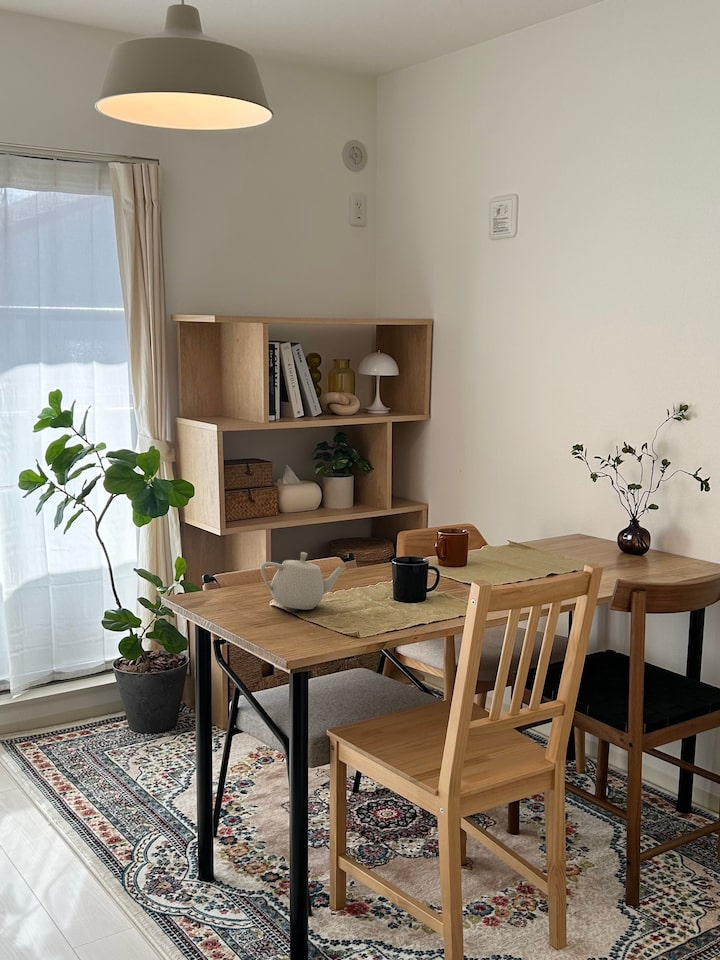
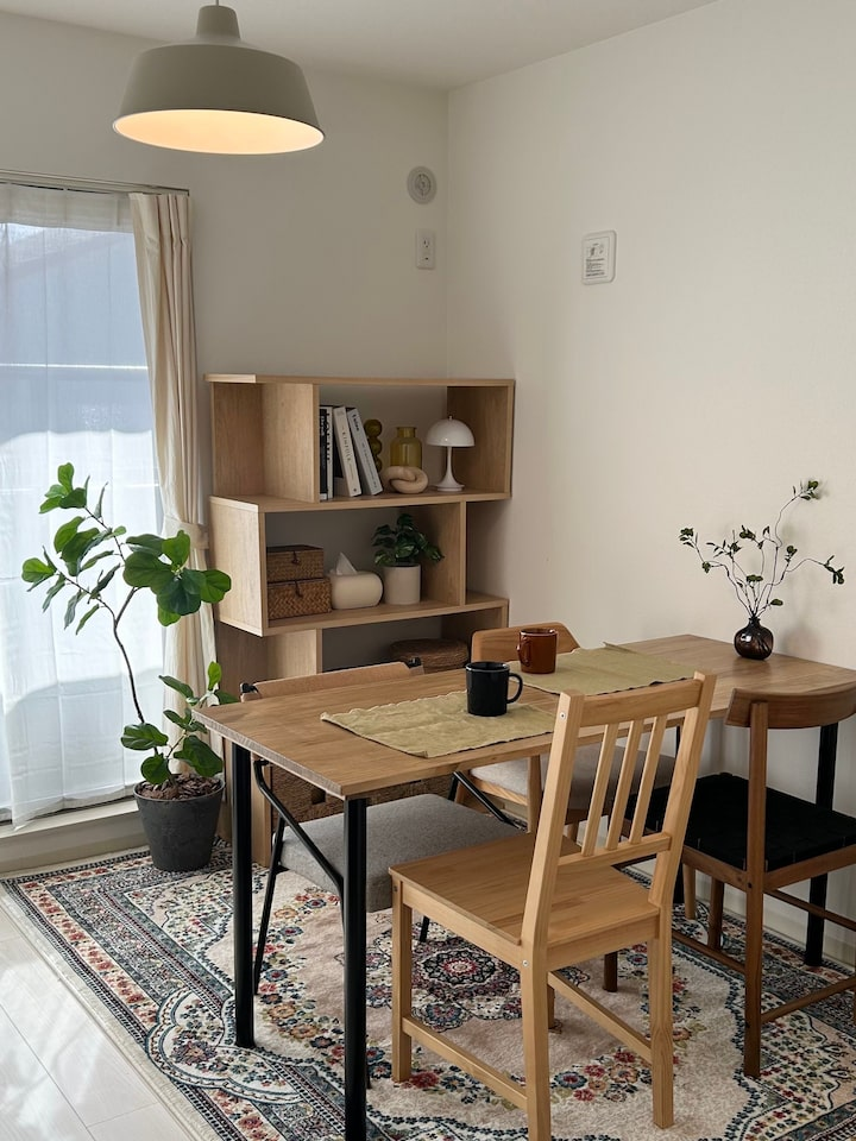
- teapot (304, 579)
